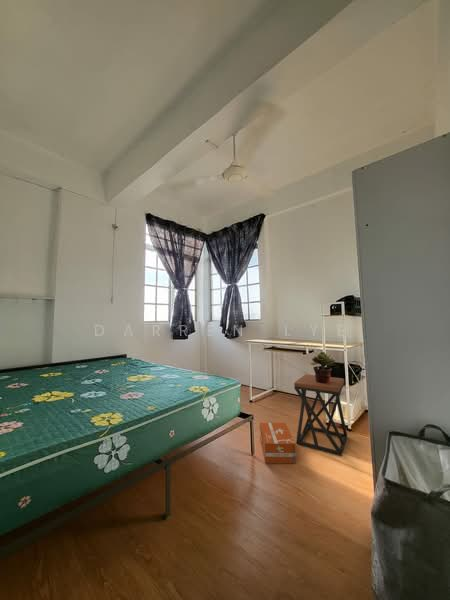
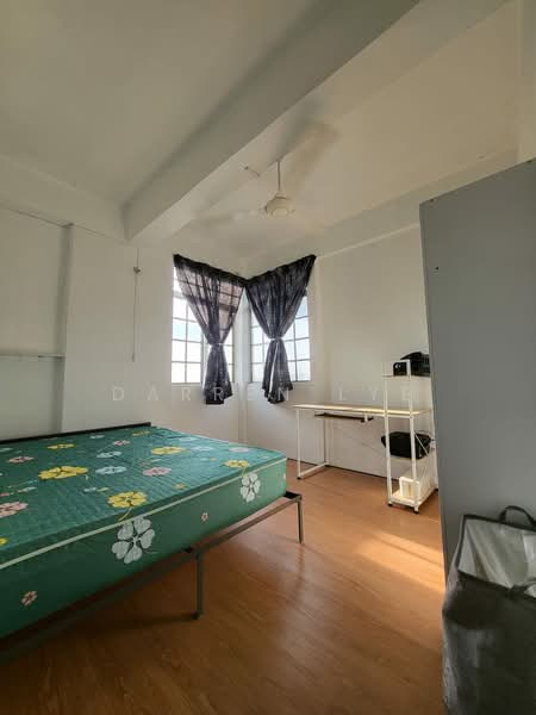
- potted plant (323, 366)
- cardboard box (276, 441)
- stool (321, 409)
